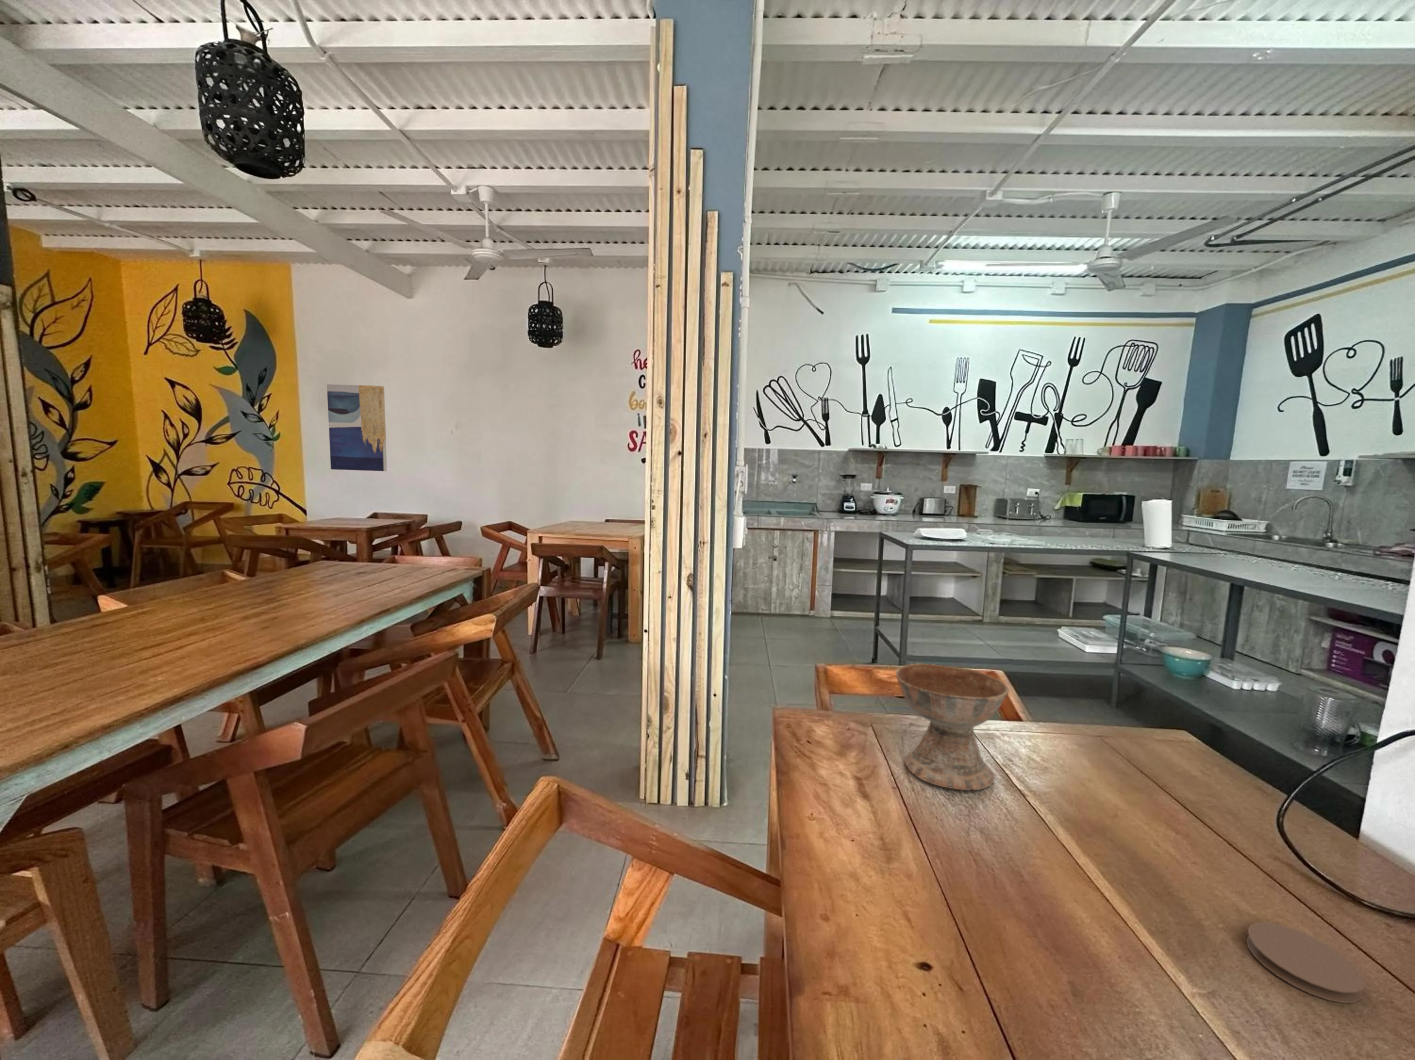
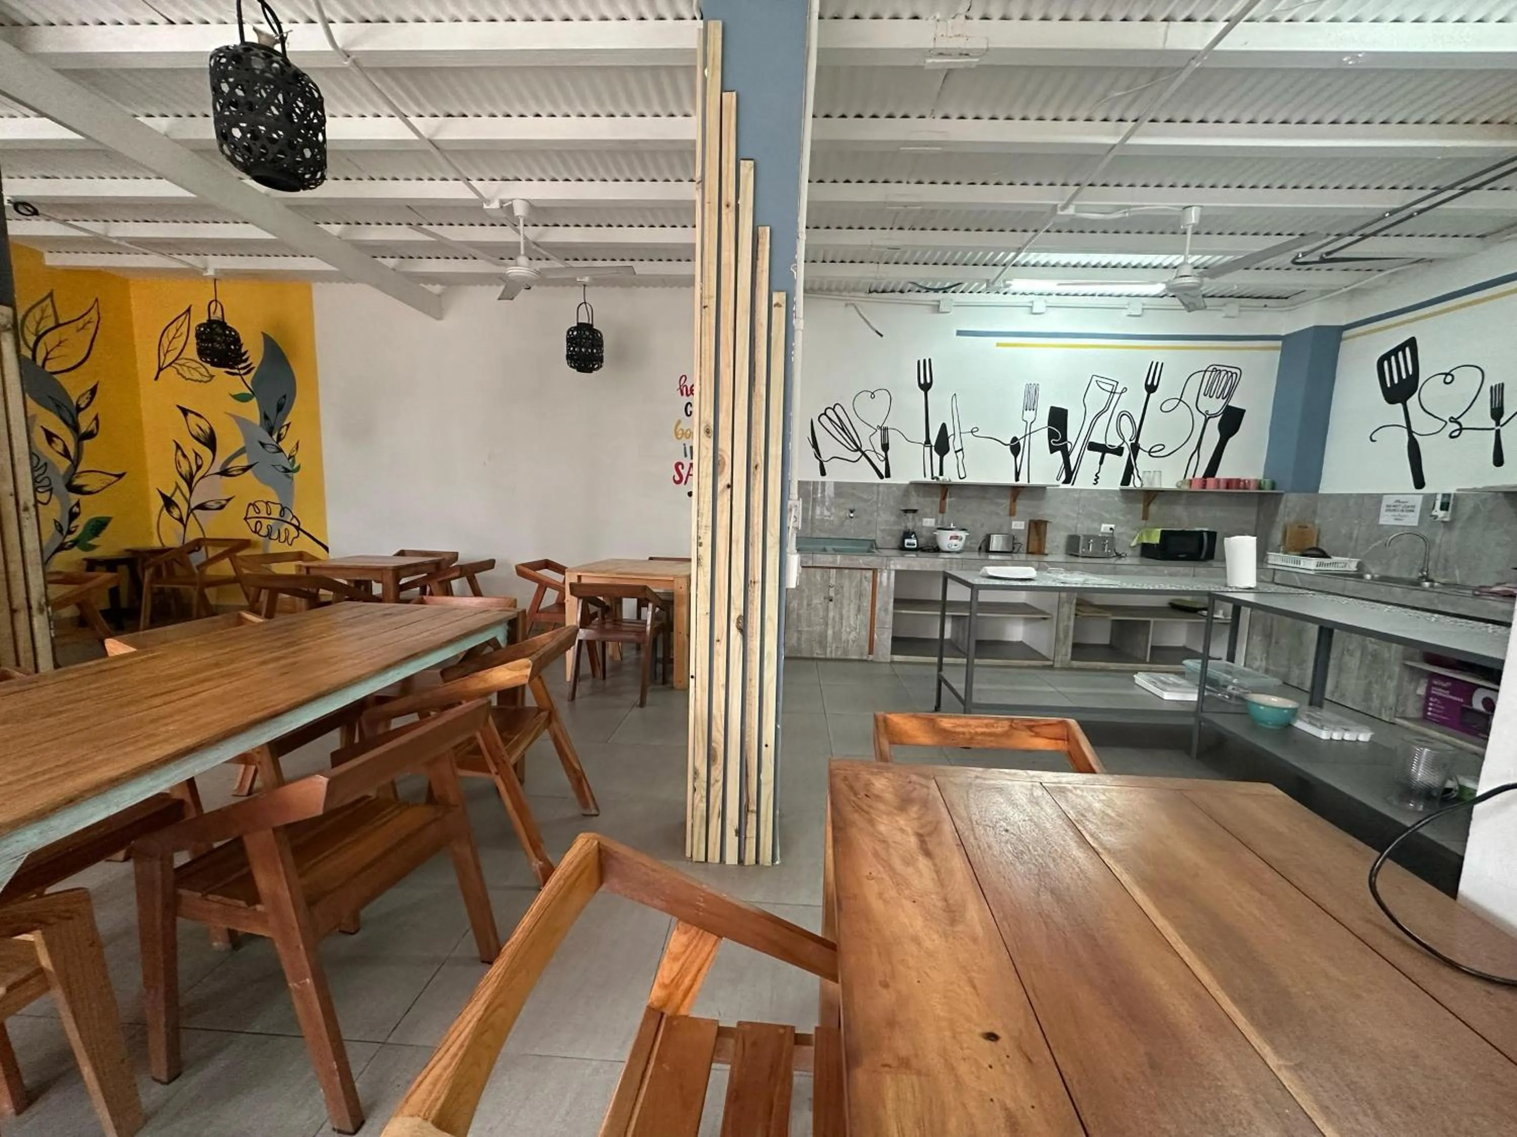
- wall art (357, 428)
- ceramic bowl (946, 723)
- coaster (1302, 960)
